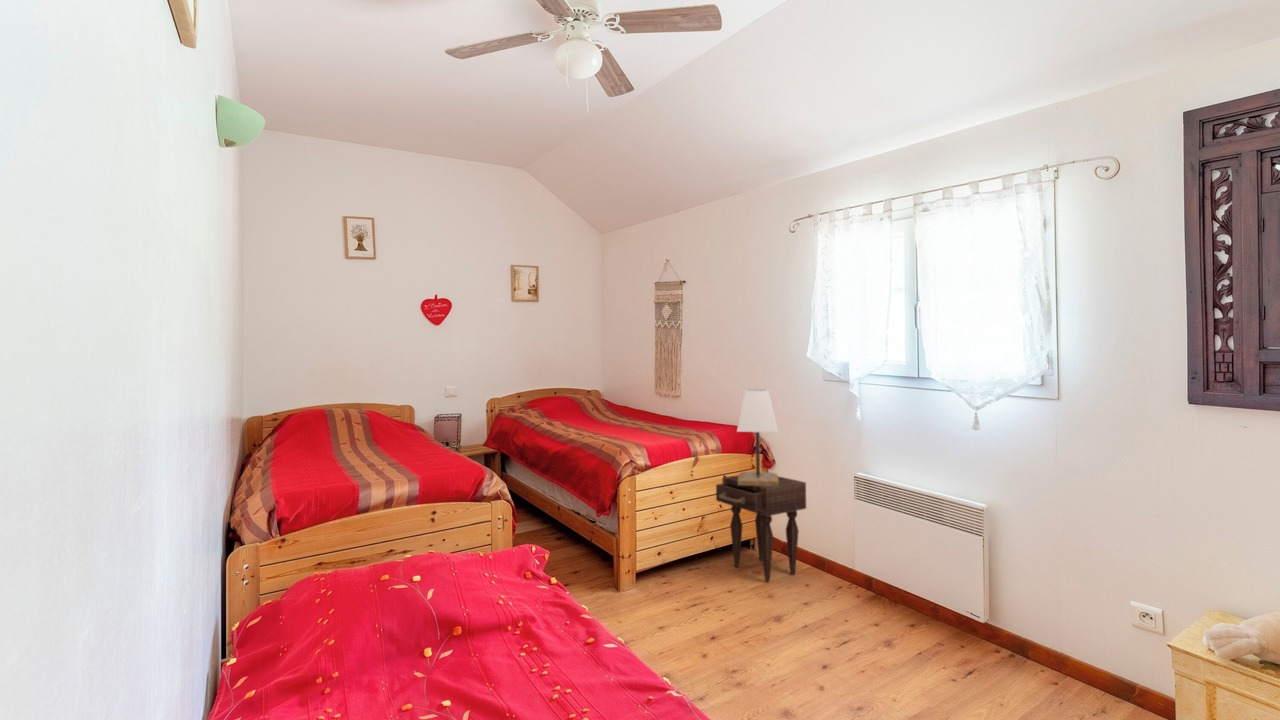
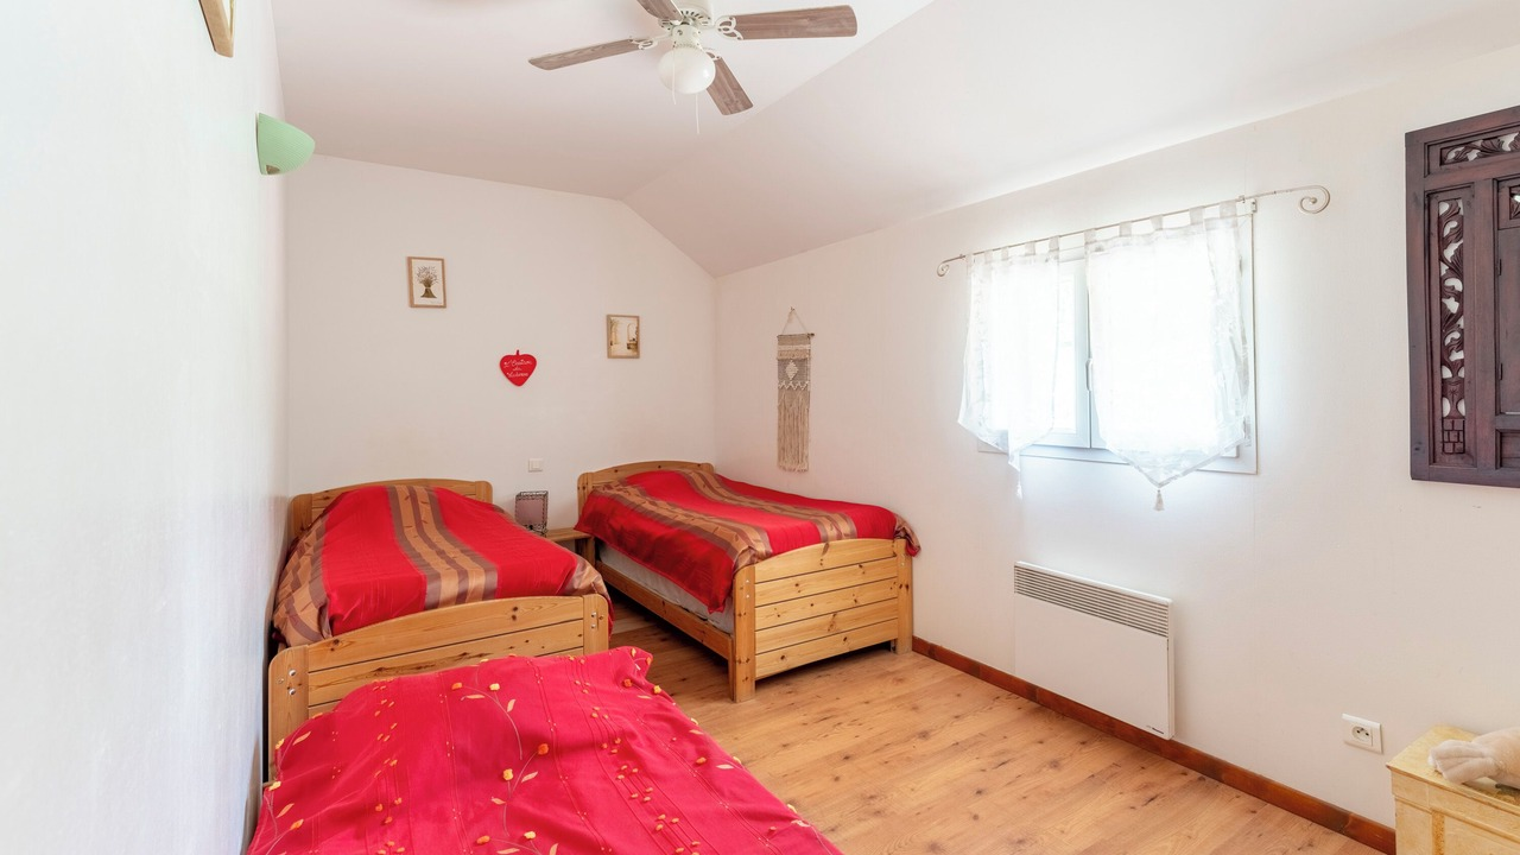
- lamp (757, 435)
- nightstand (756, 526)
